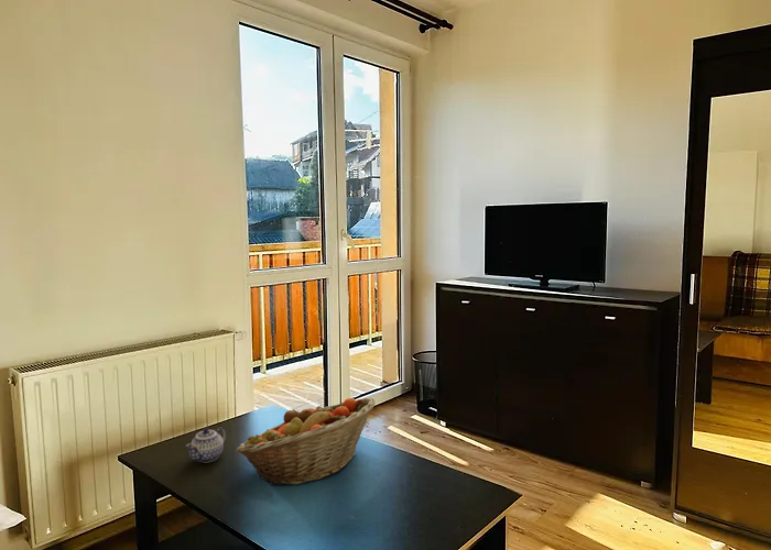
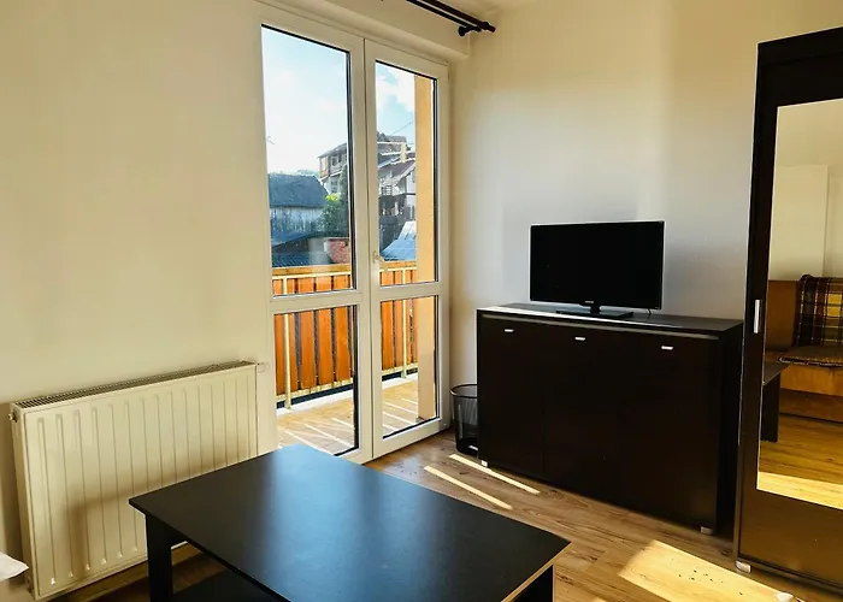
- fruit basket (310, 433)
- teapot (206, 443)
